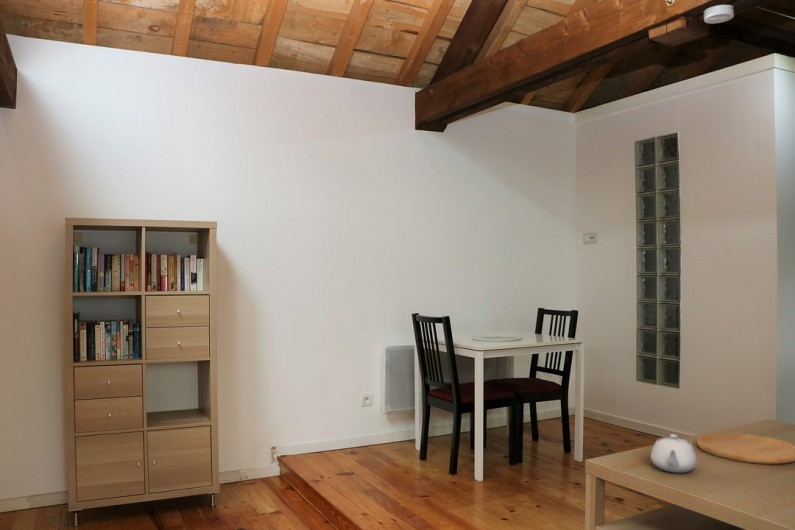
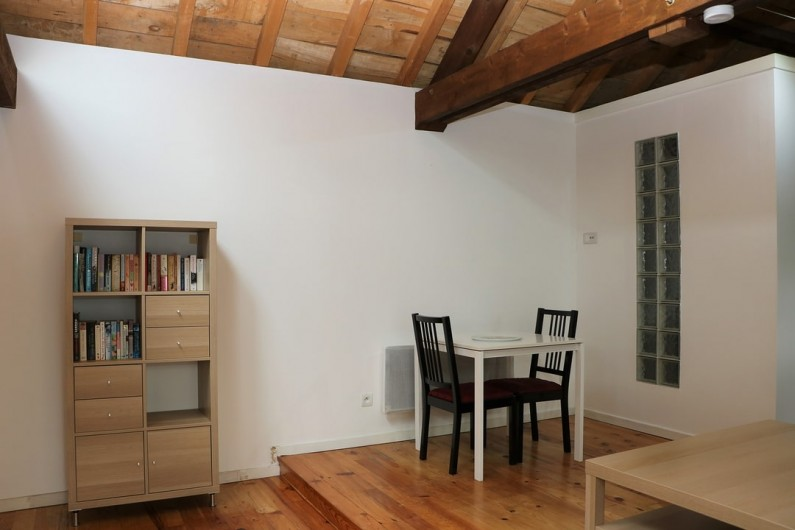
- cutting board (747, 447)
- teapot (674, 452)
